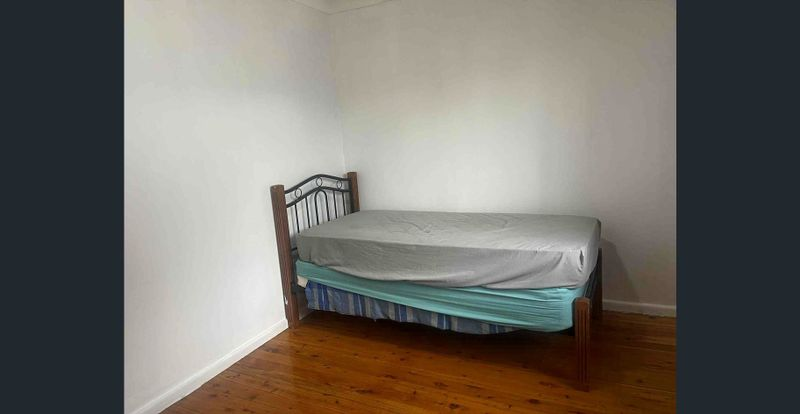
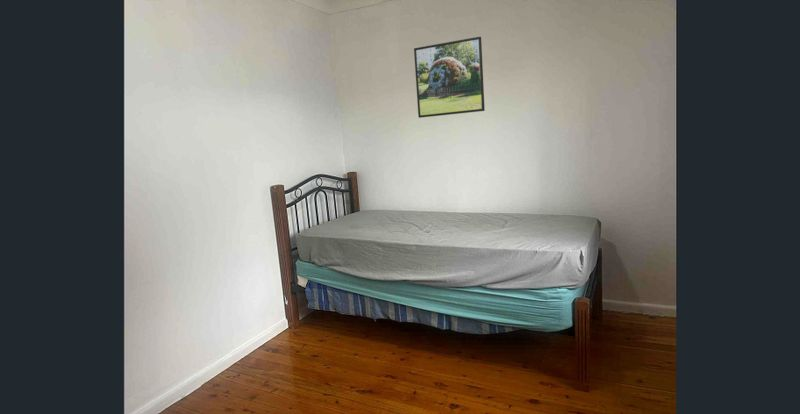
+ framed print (448, 78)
